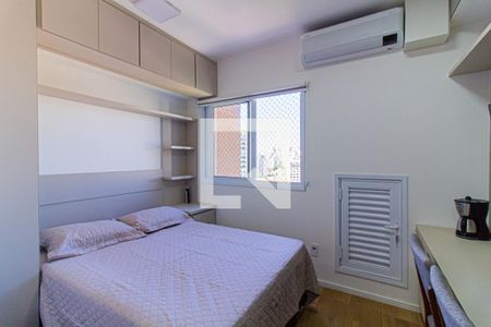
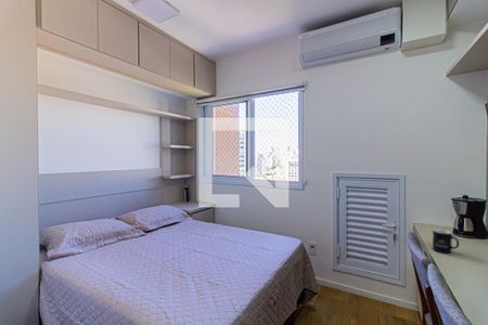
+ mug (445, 240)
